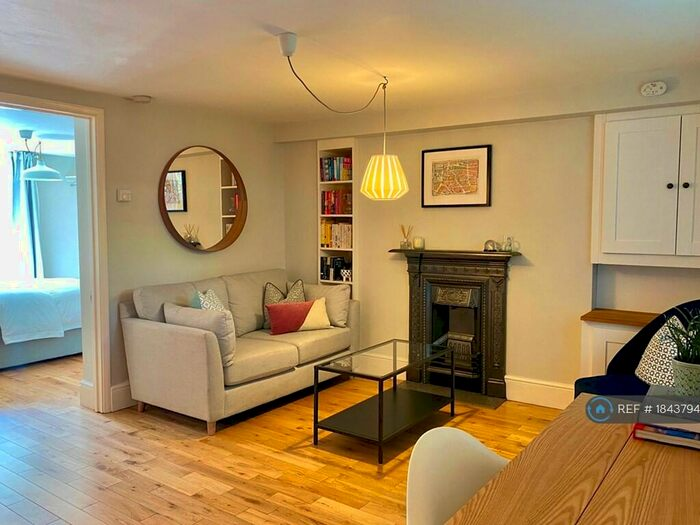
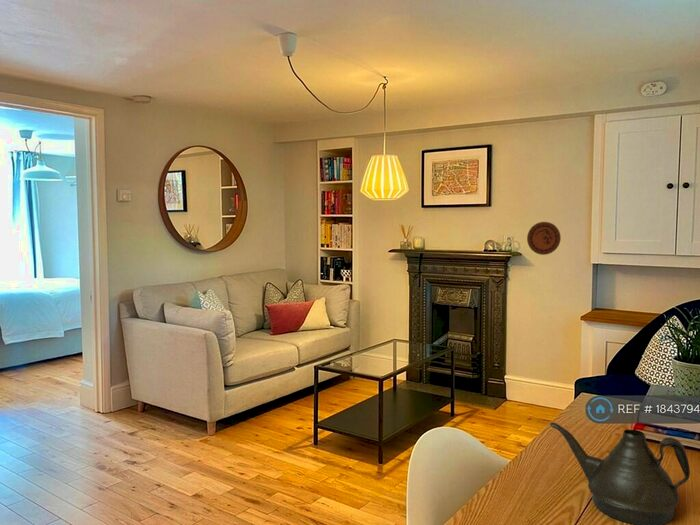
+ teapot (615, 465)
+ decorative plate (543, 238)
